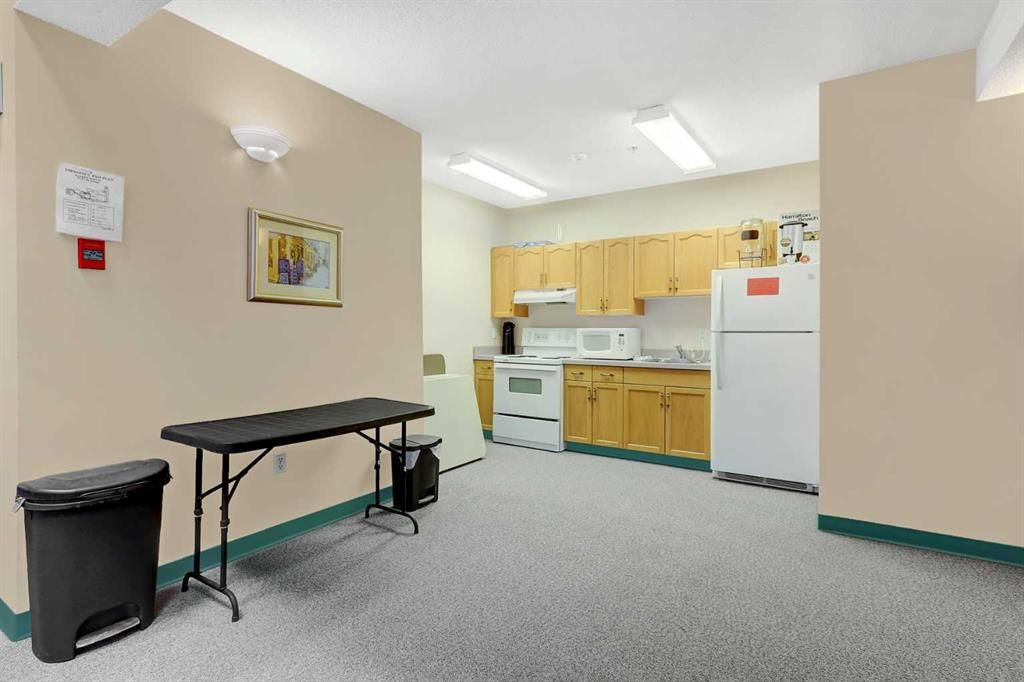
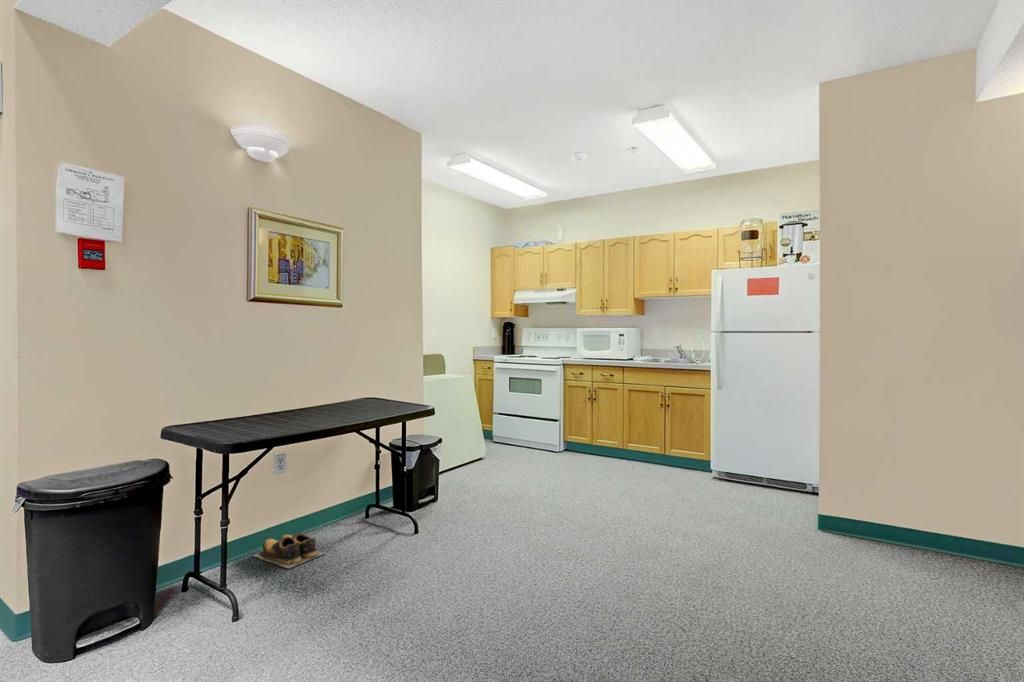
+ shoes (289, 544)
